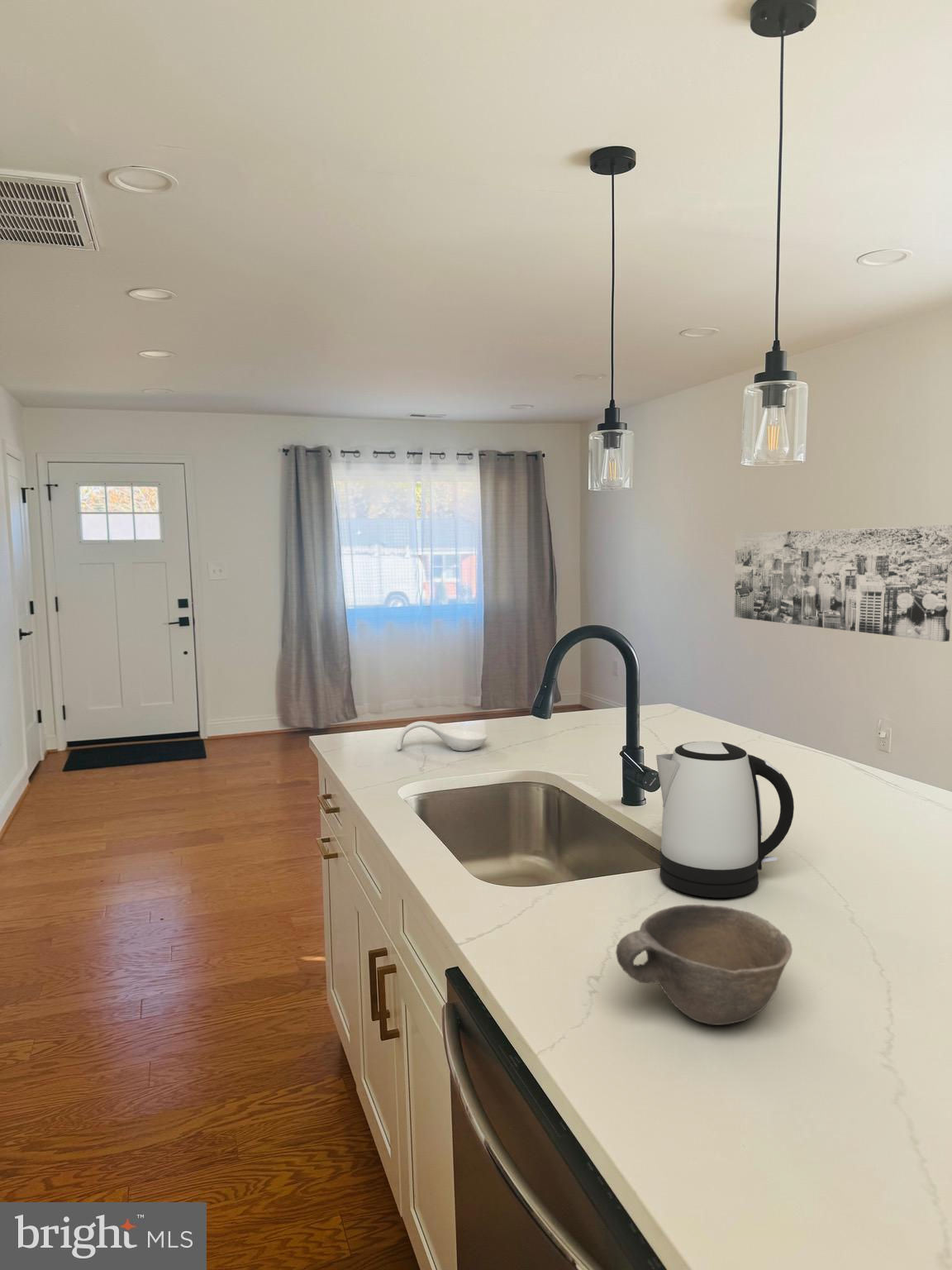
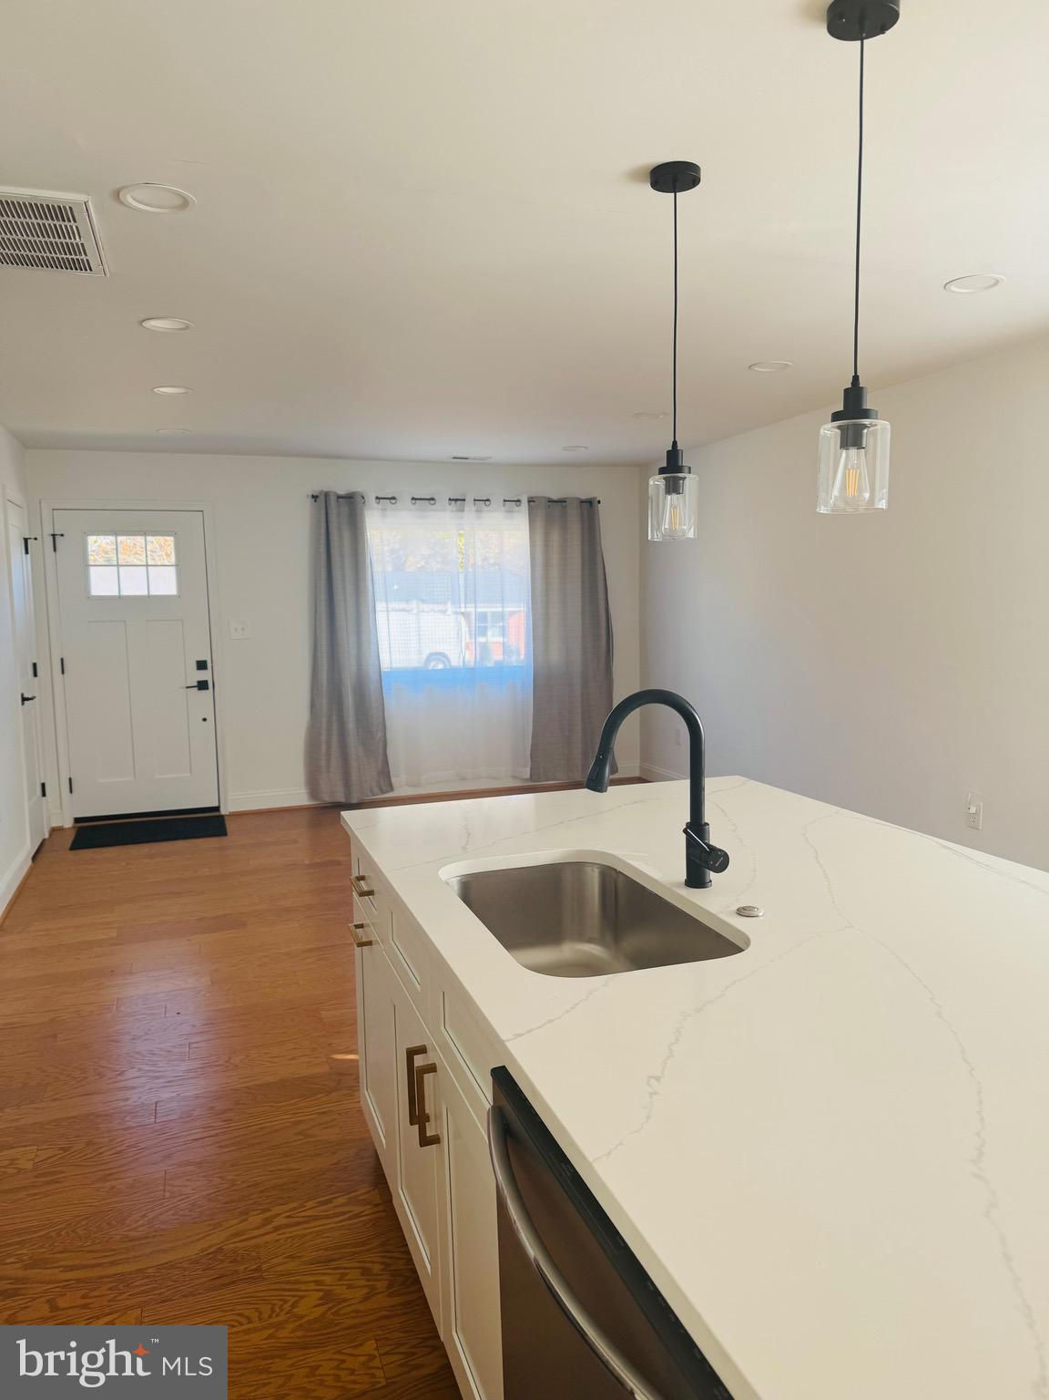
- wall art (826, 579)
- spoon rest (442, 735)
- bowl (702, 973)
- kettle (723, 813)
